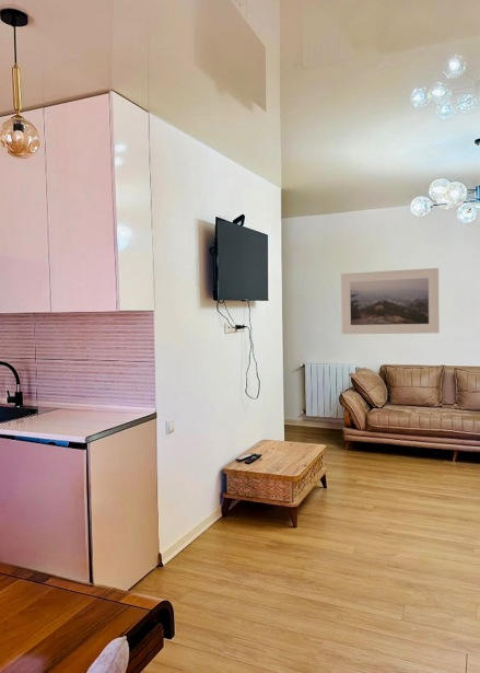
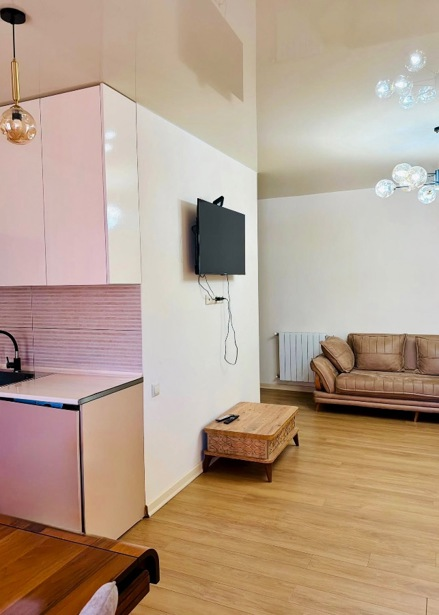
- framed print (388, 302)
